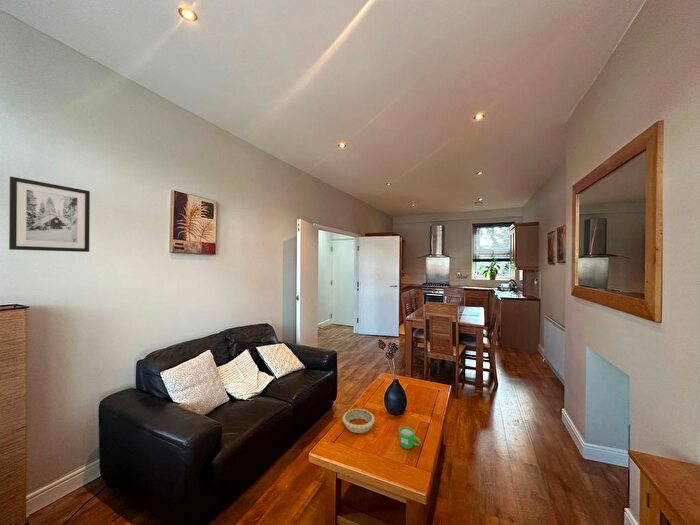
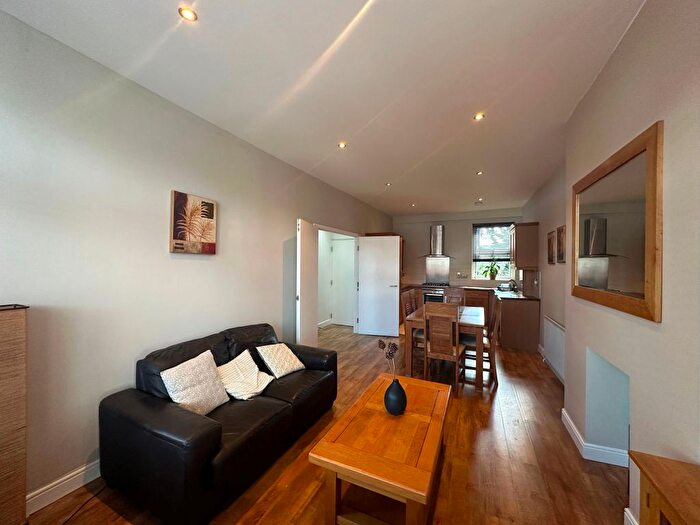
- mug (409, 439)
- wall art (53, 217)
- decorative bowl (359, 418)
